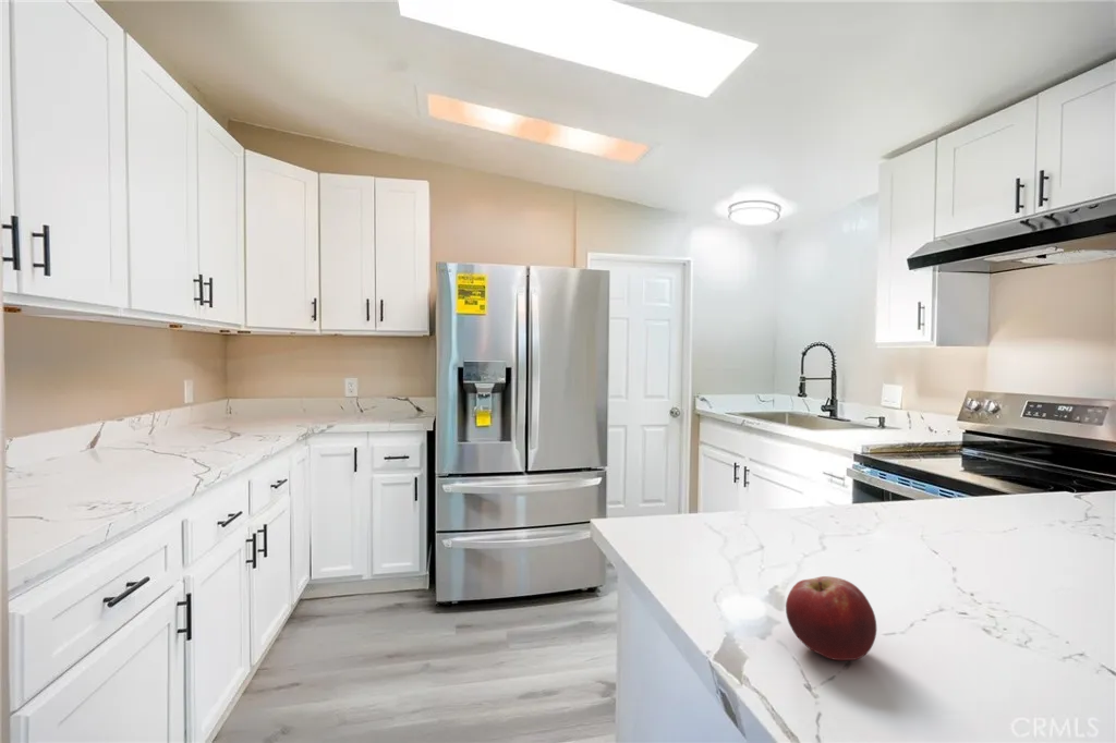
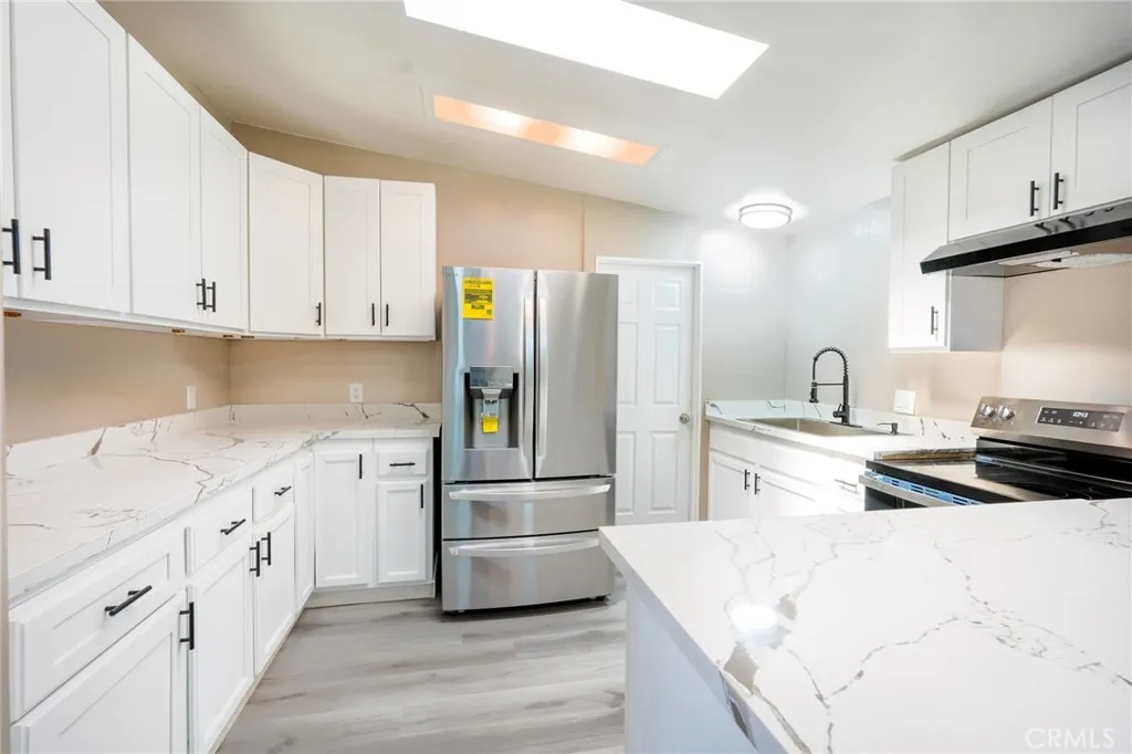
- fruit (830, 614)
